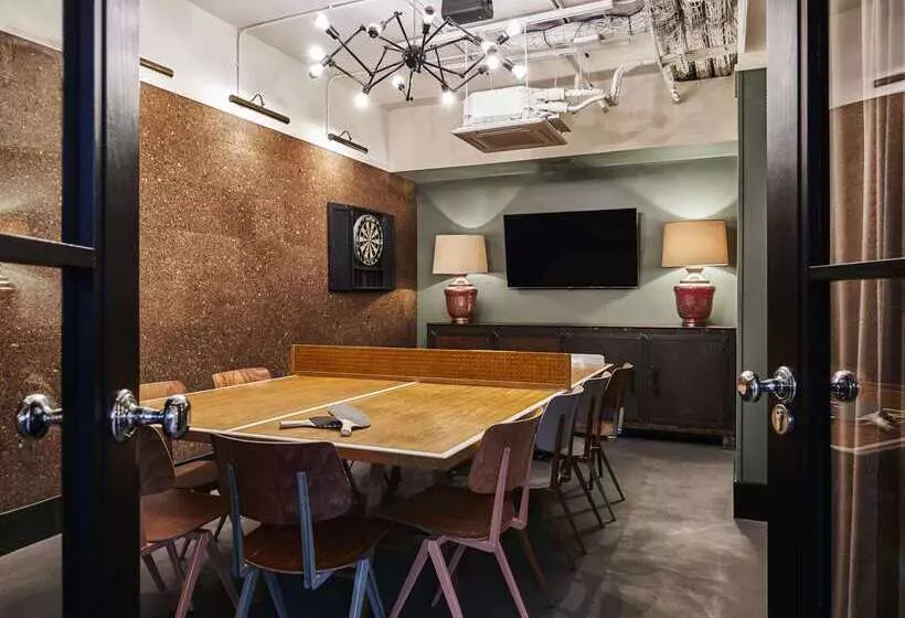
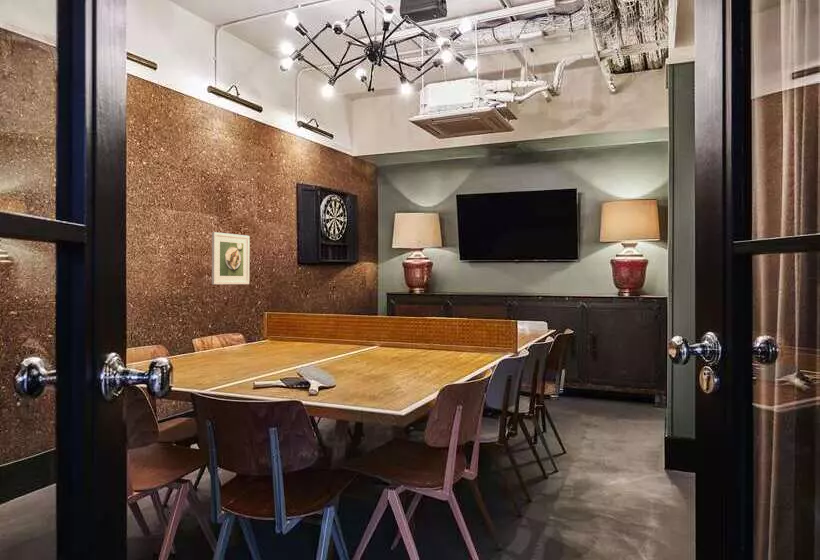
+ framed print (231, 259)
